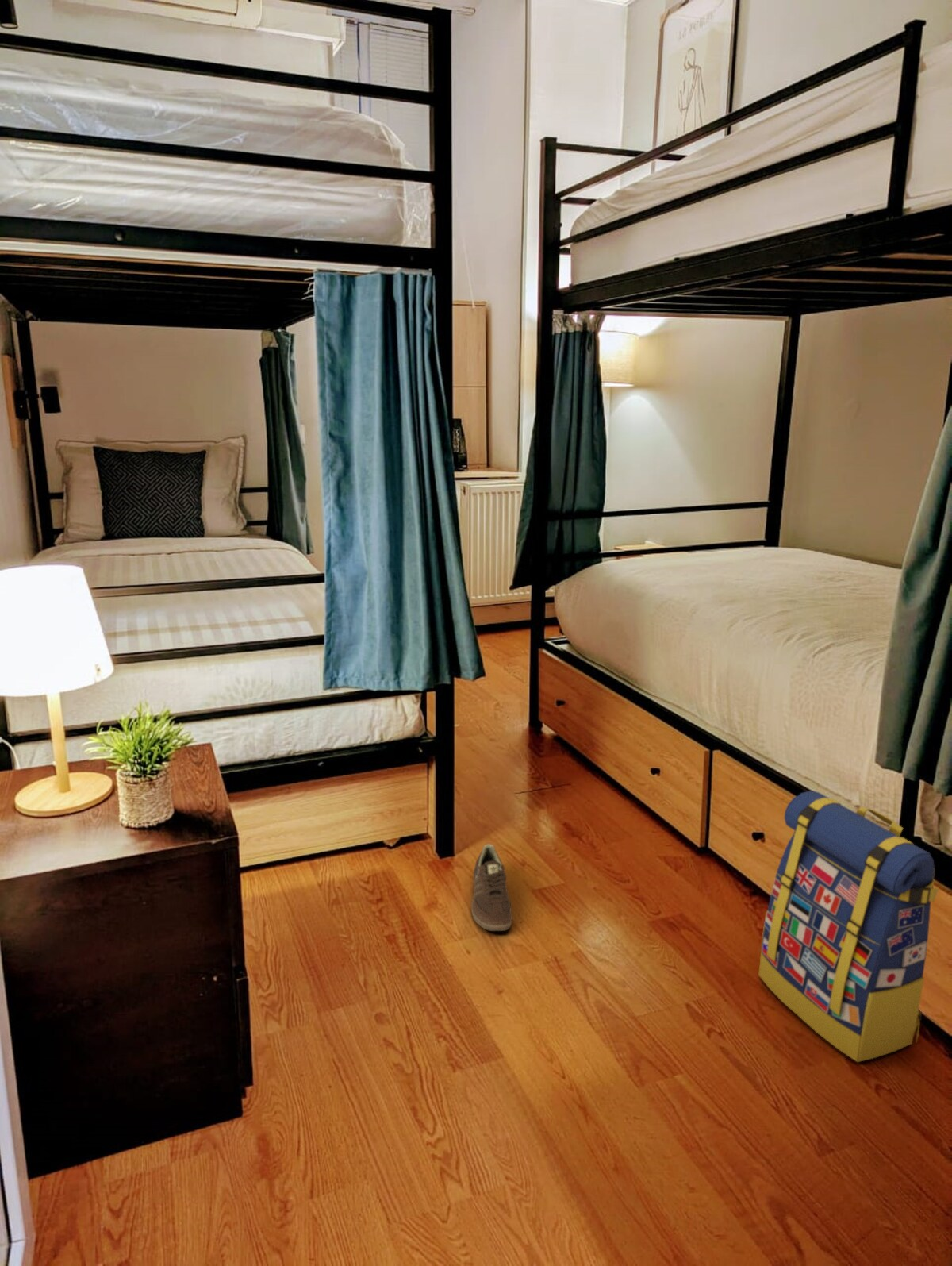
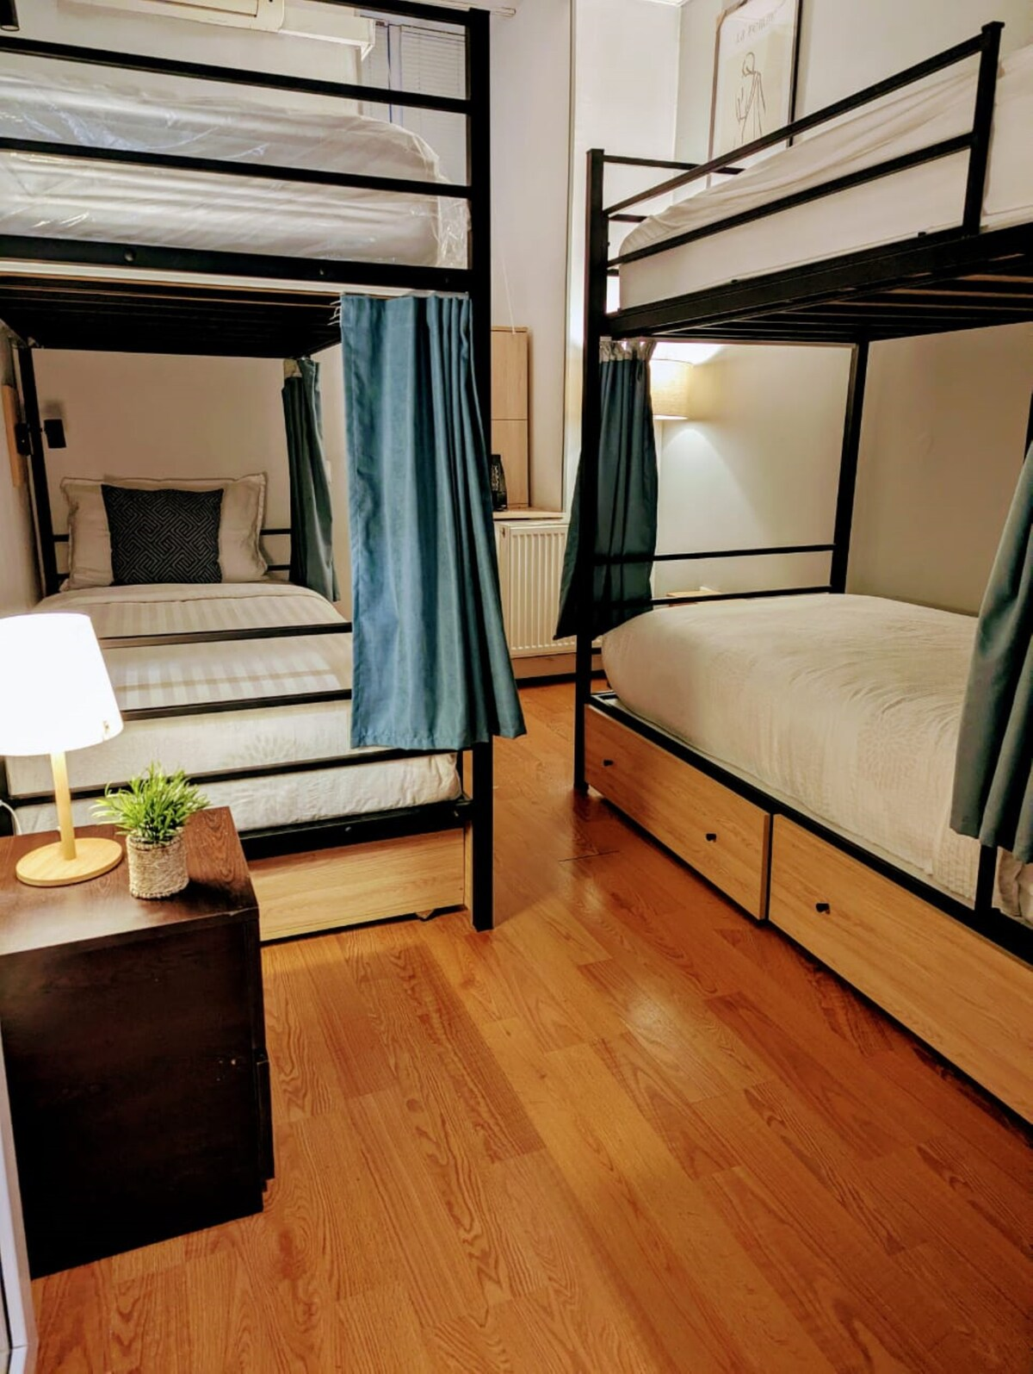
- sneaker (489, 885)
- backpack (848, 916)
